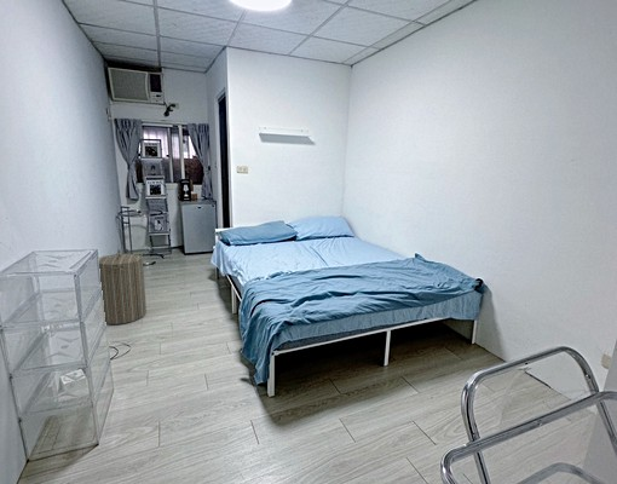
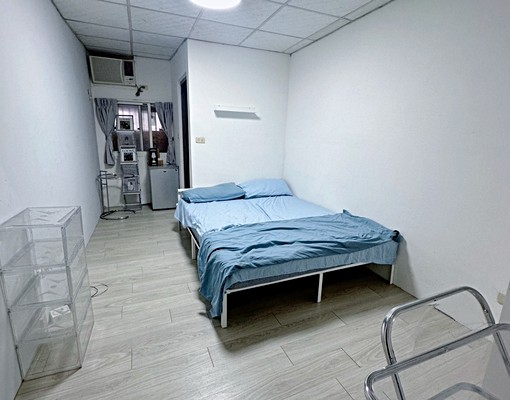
- laundry hamper (121, 282)
